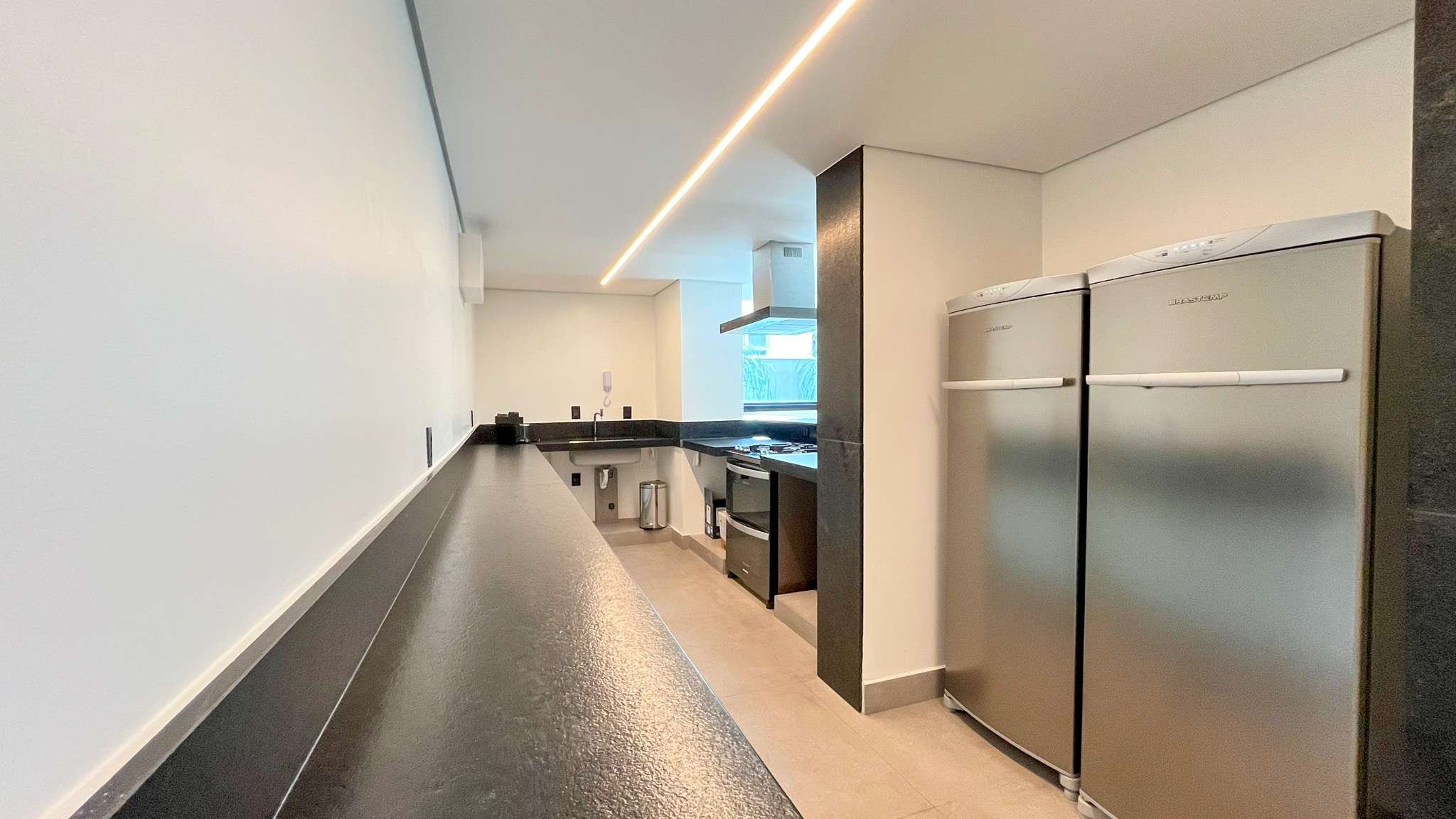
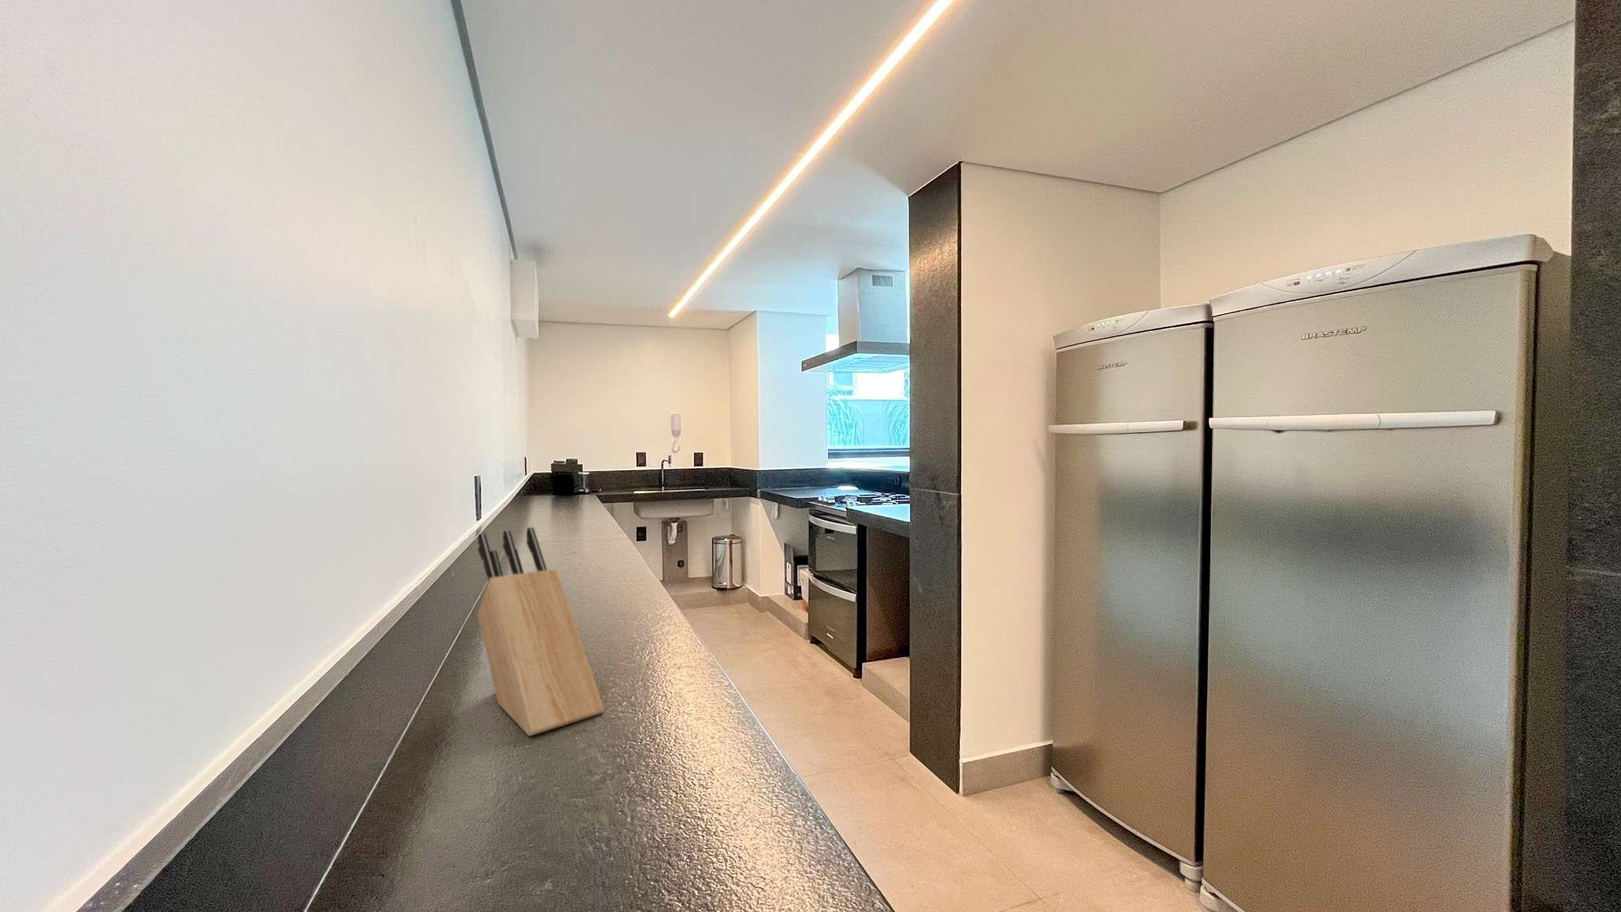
+ knife block (531, 615)
